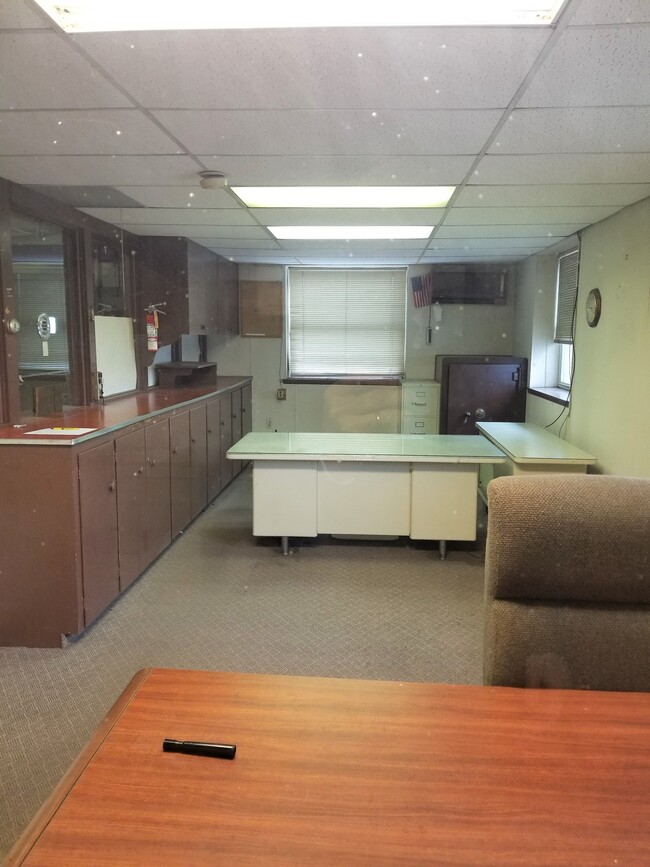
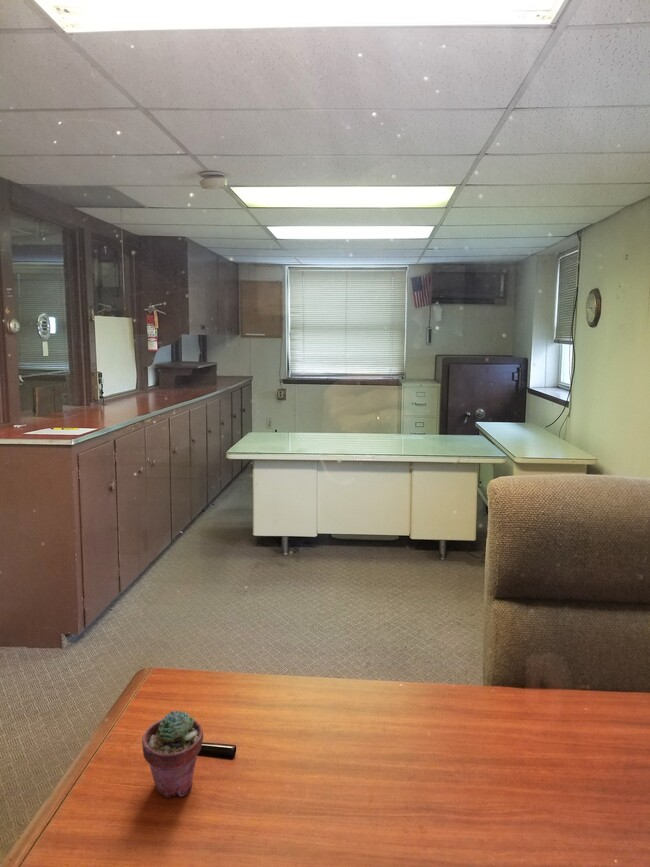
+ potted succulent (173, 748)
